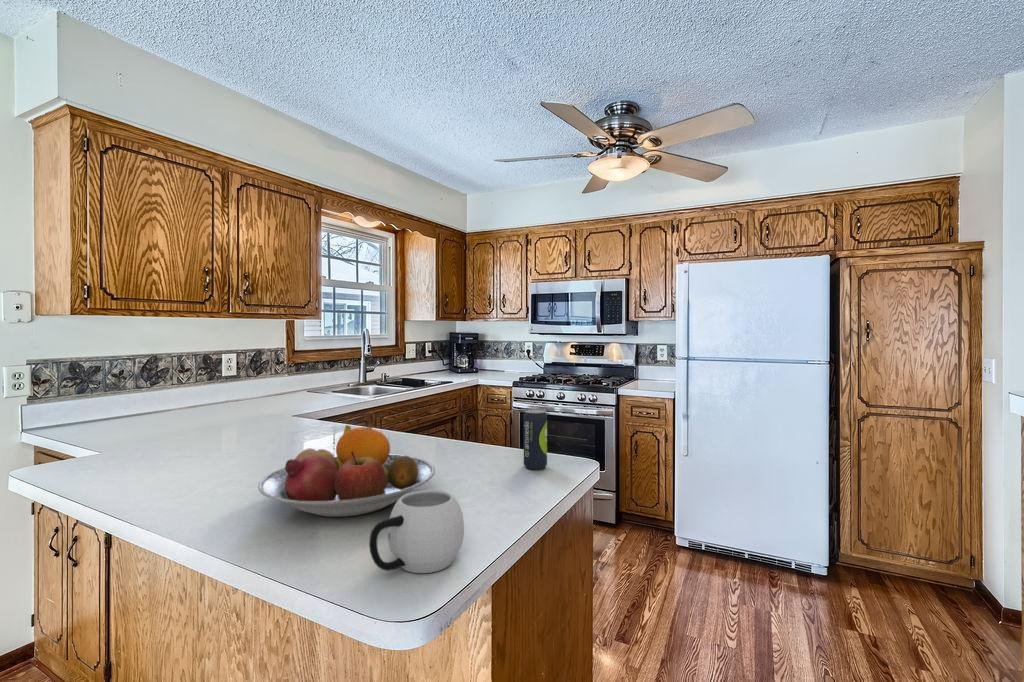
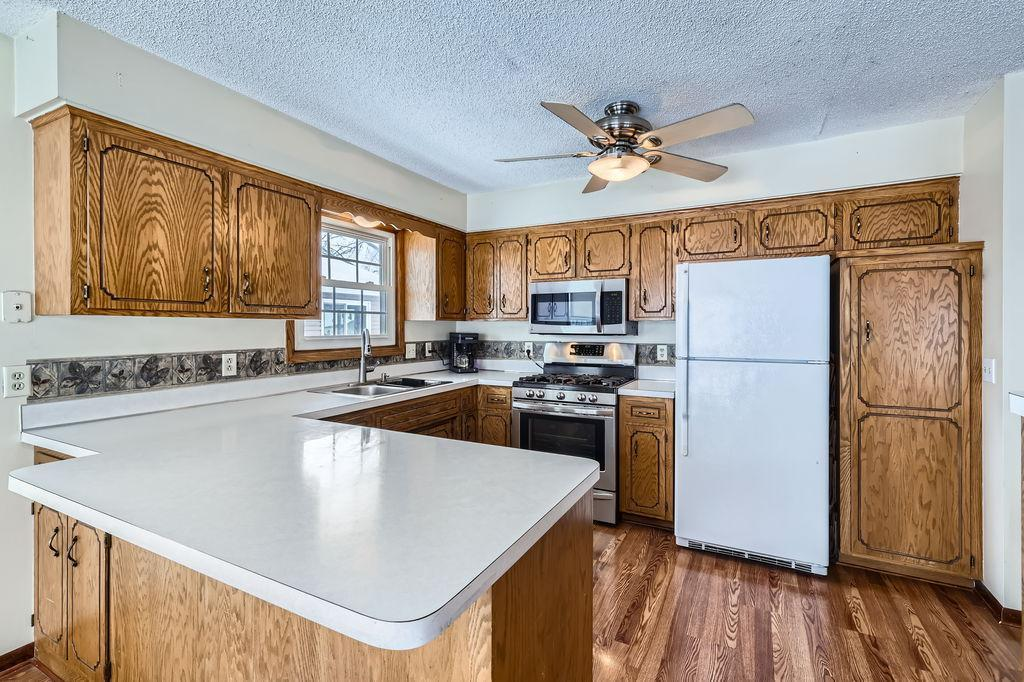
- mug (415, 534)
- fruit bowl (351, 467)
- beverage can (535, 438)
